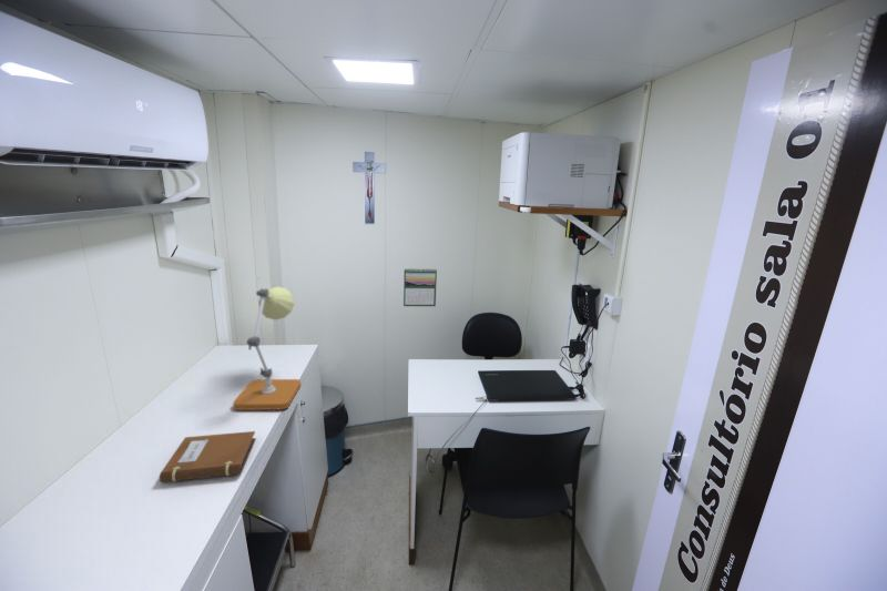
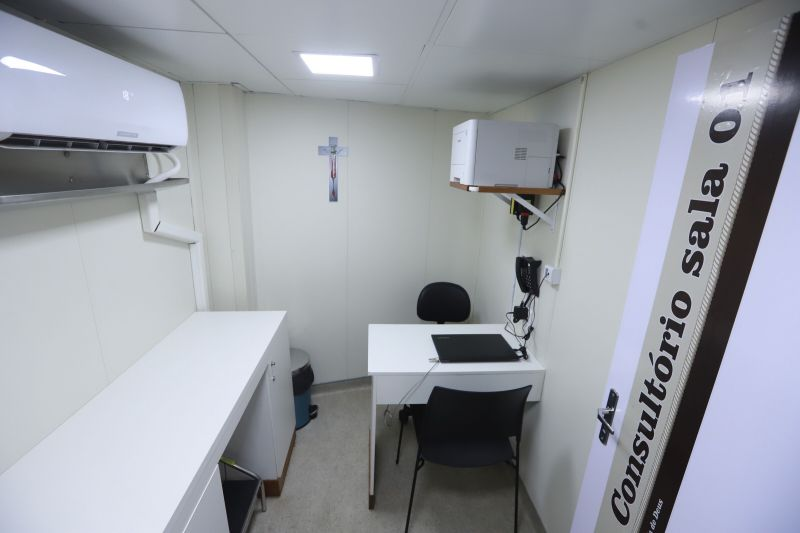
- notebook (208, 456)
- desk lamp (259, 340)
- calendar (419, 287)
